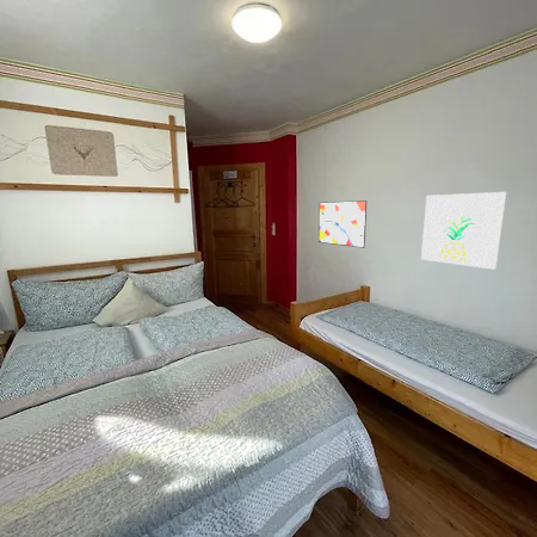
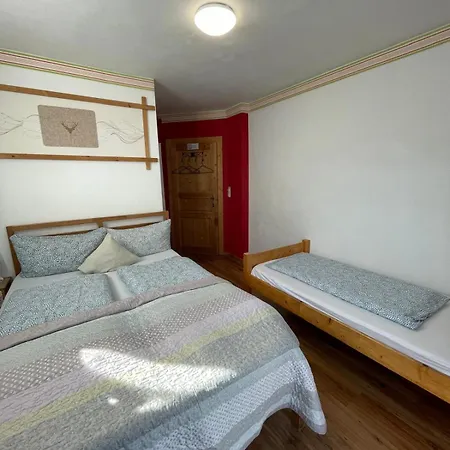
- wall art (458, 229)
- wall art (340, 223)
